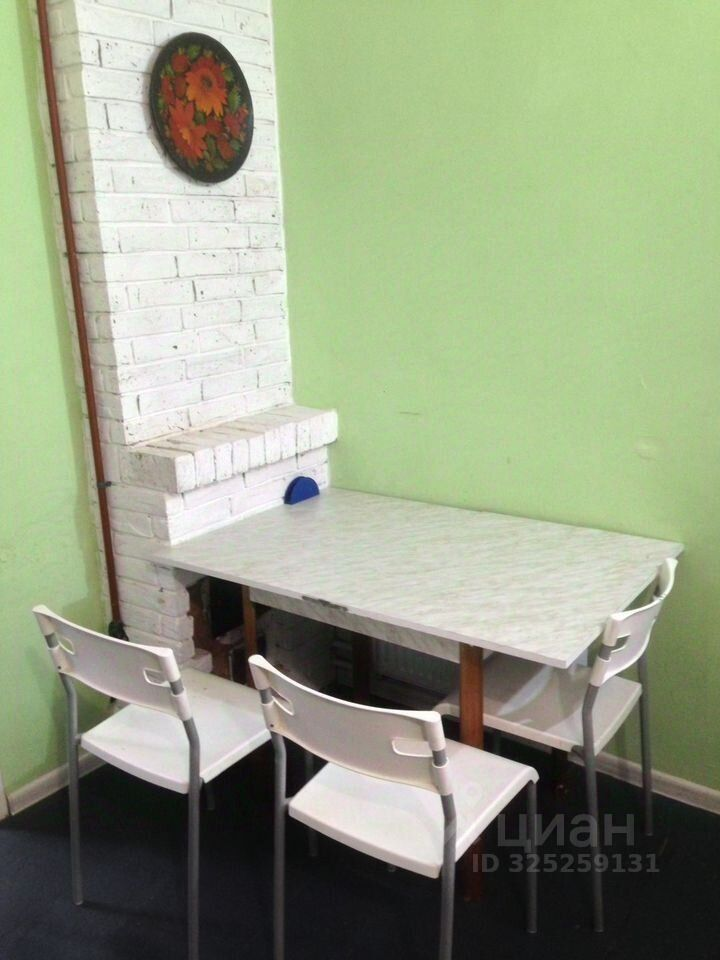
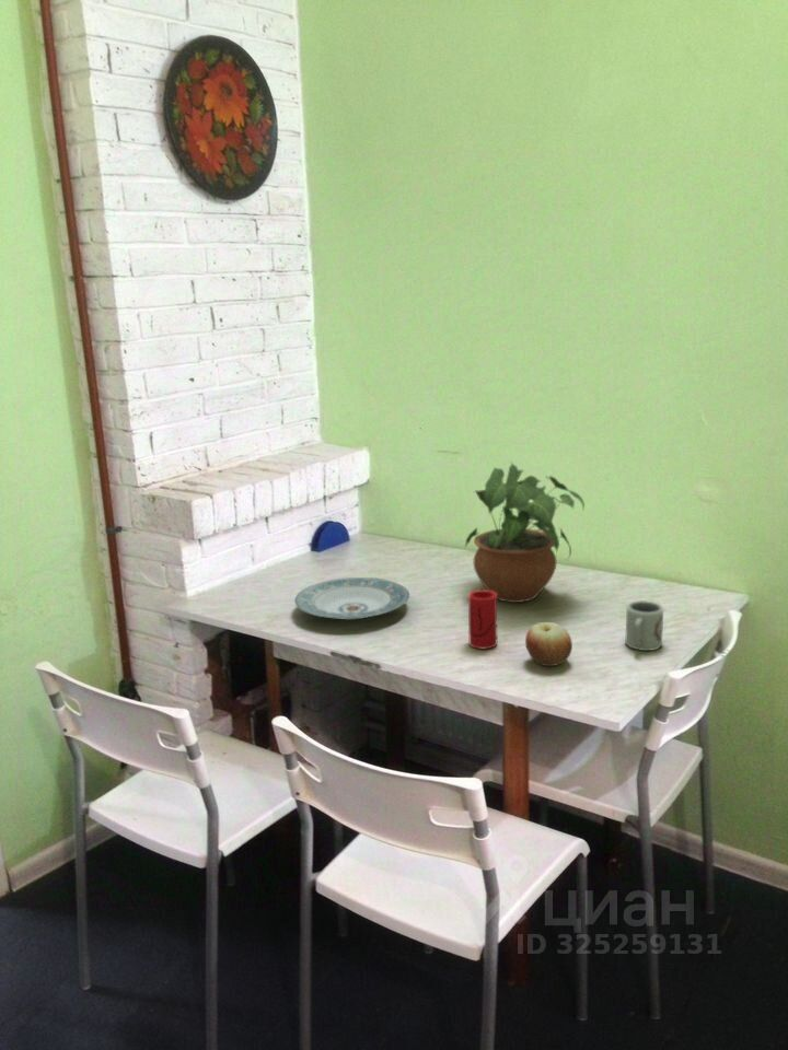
+ cup (483, 619)
+ cup (642, 627)
+ plate (352, 603)
+ apple (547, 643)
+ potted plant (515, 529)
